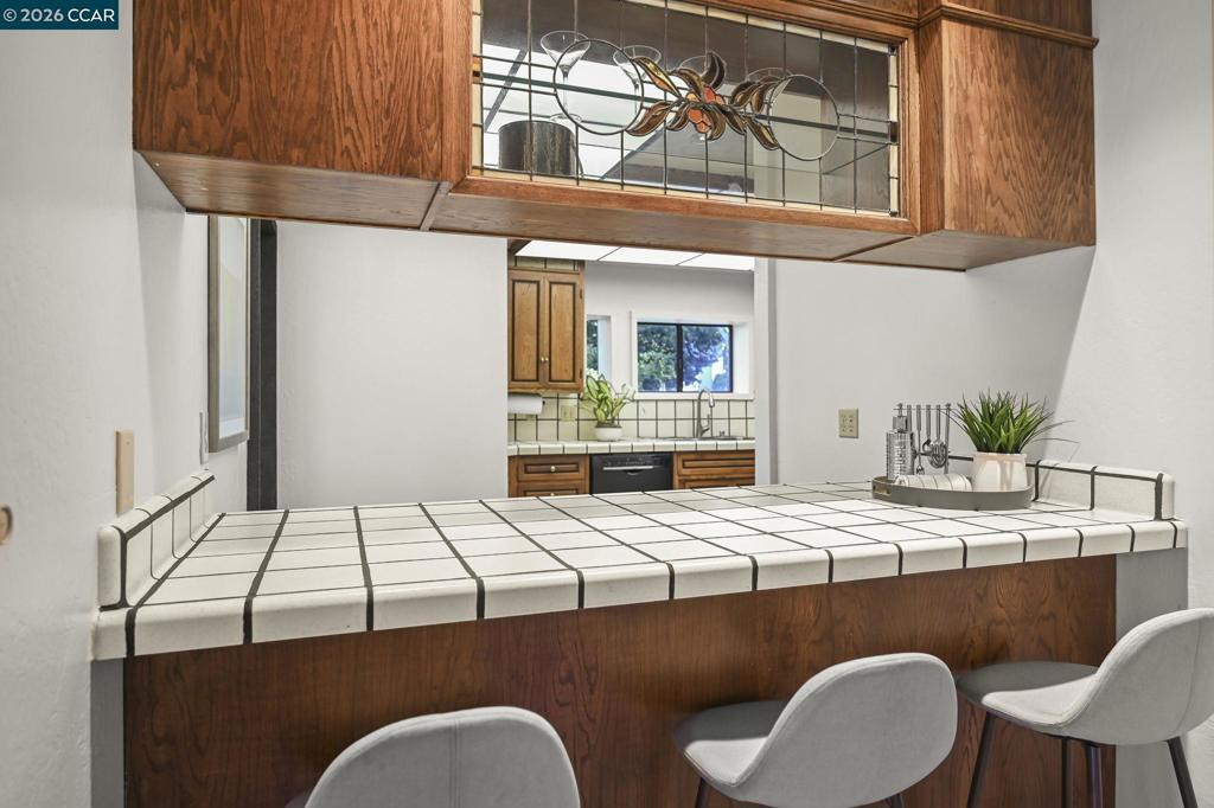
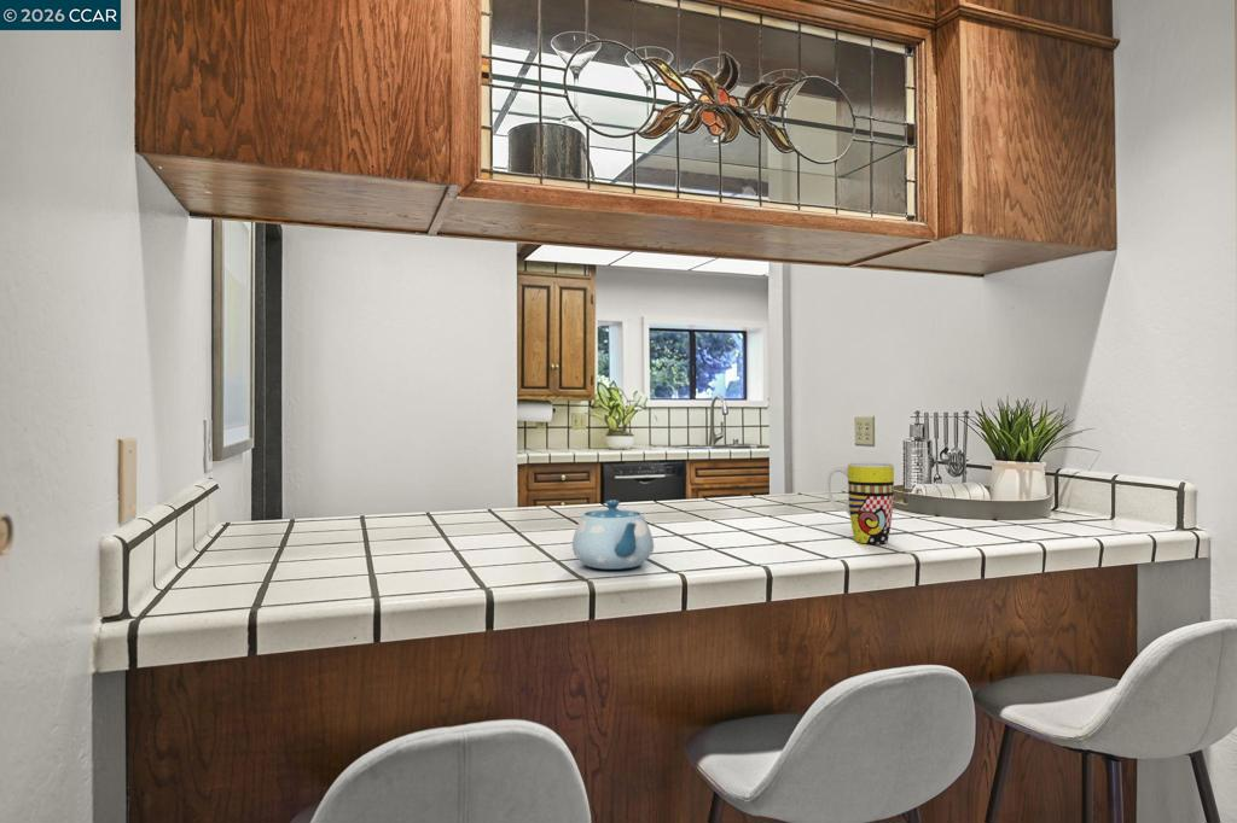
+ chinaware (614, 532)
+ mug (859, 502)
